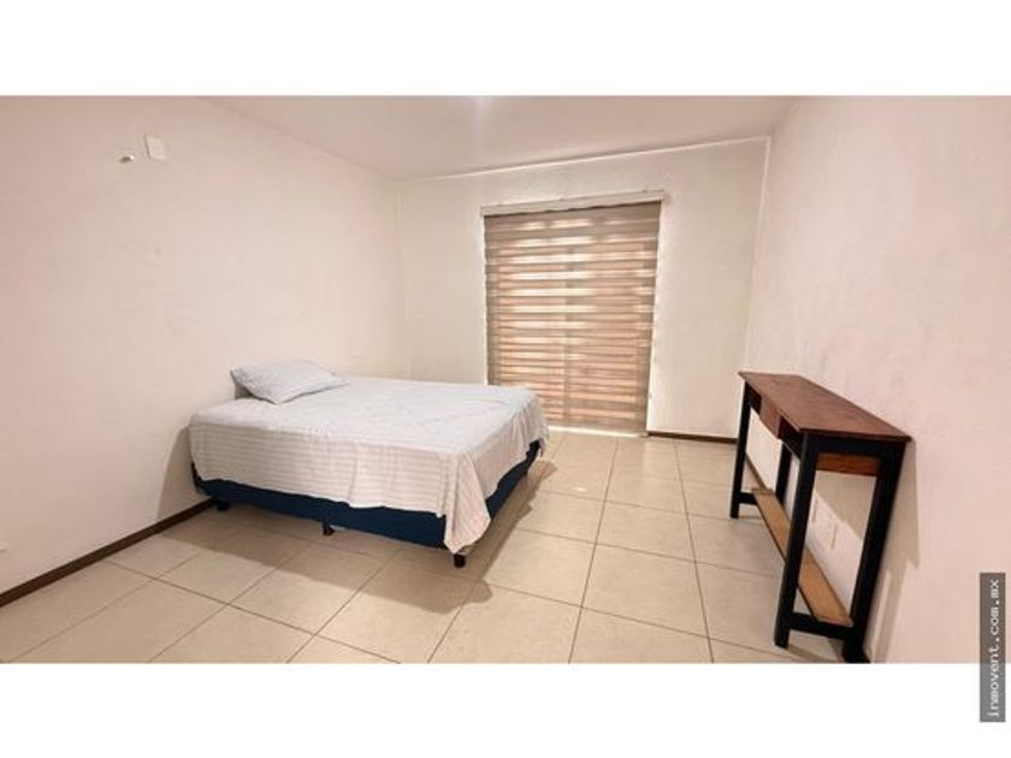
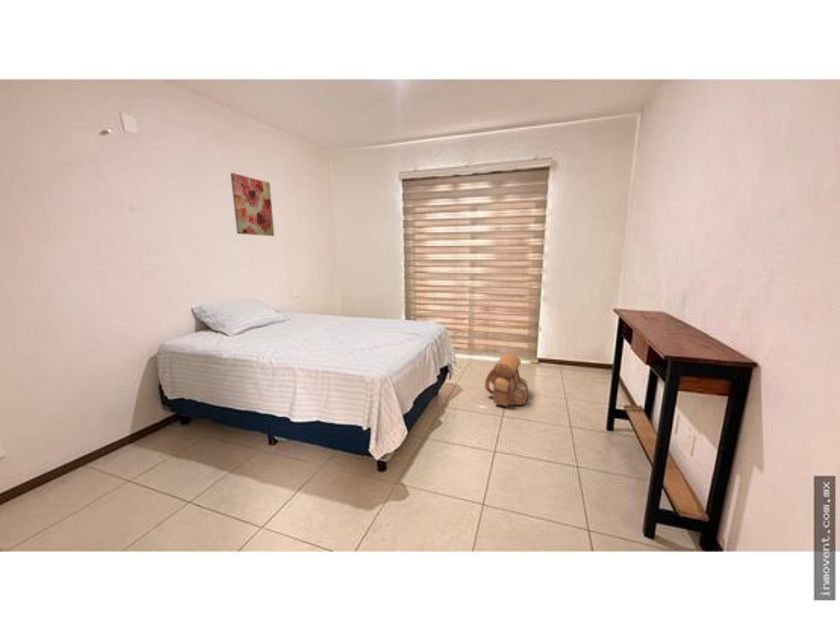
+ backpack (507, 377)
+ wall art (254, 207)
